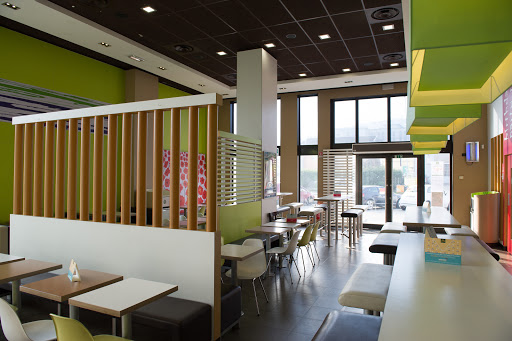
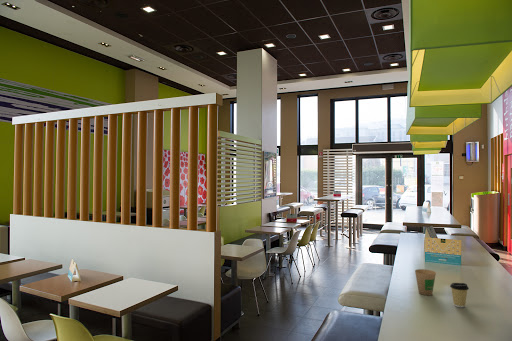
+ coffee cup (459, 294)
+ paper cup (425, 282)
